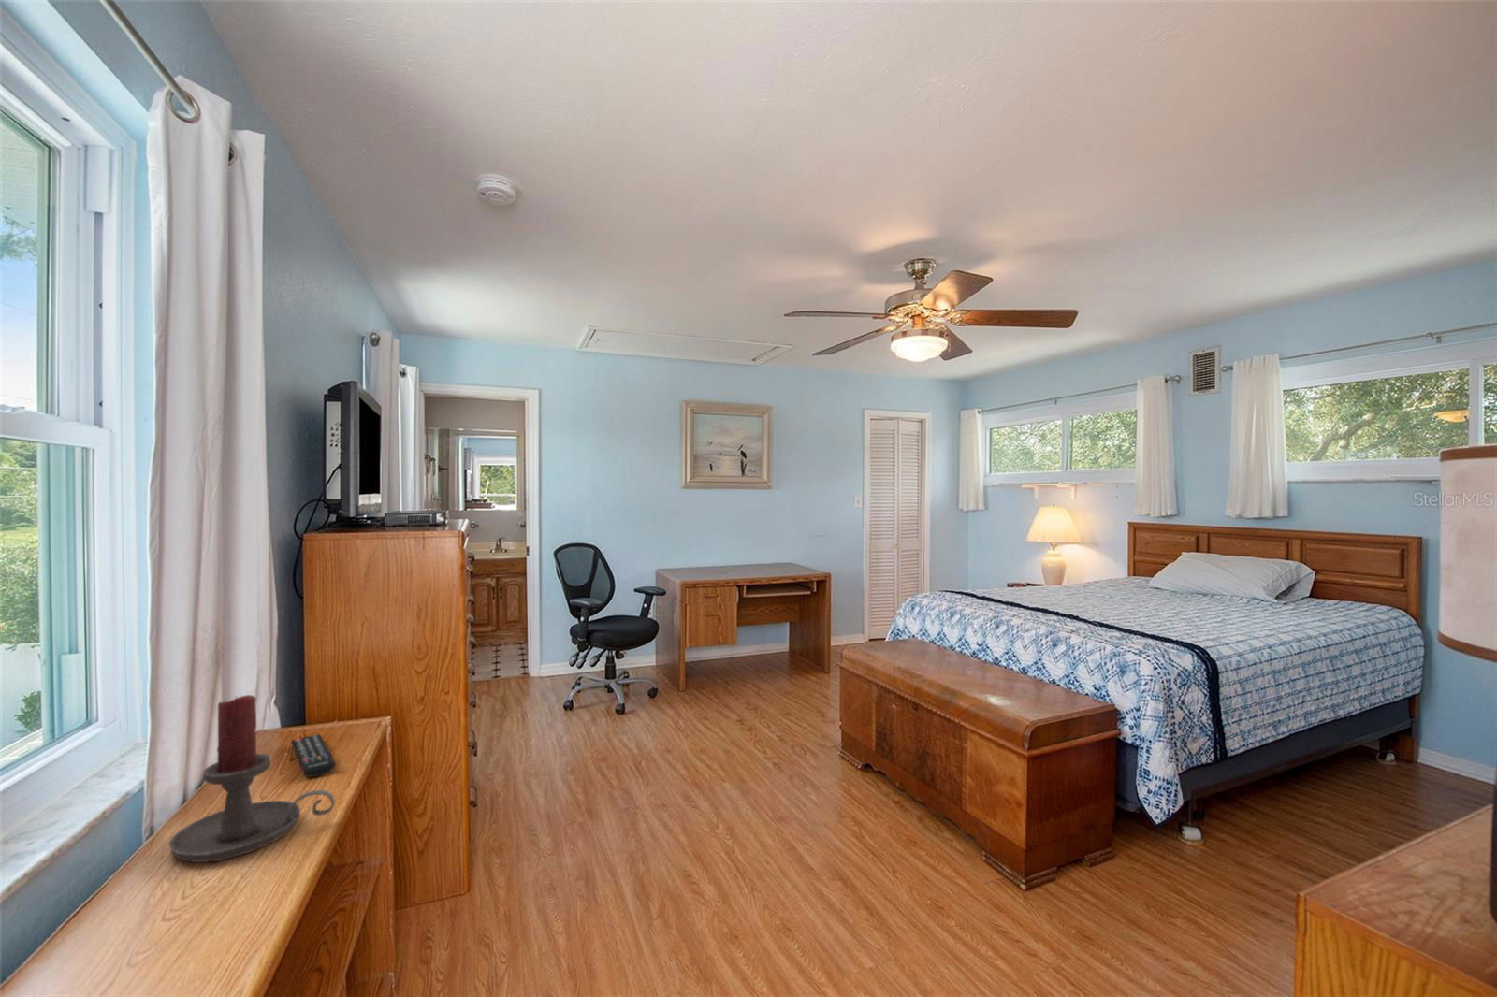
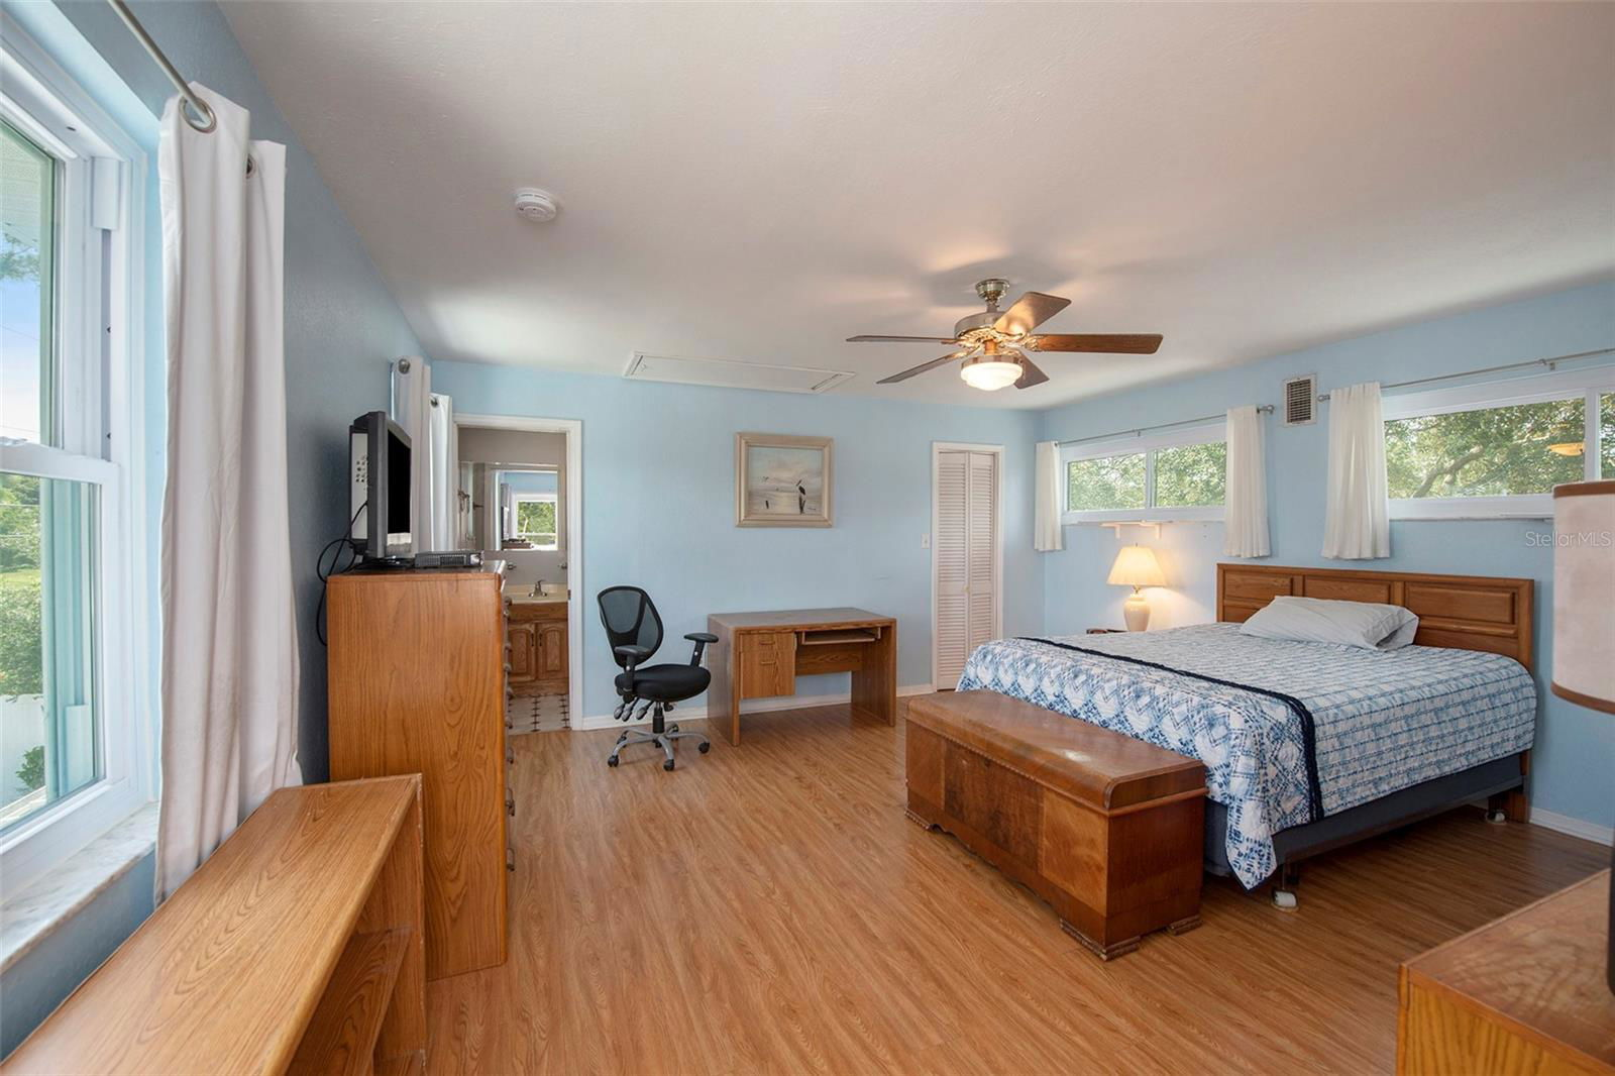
- remote control (312, 753)
- candle holder (256, 763)
